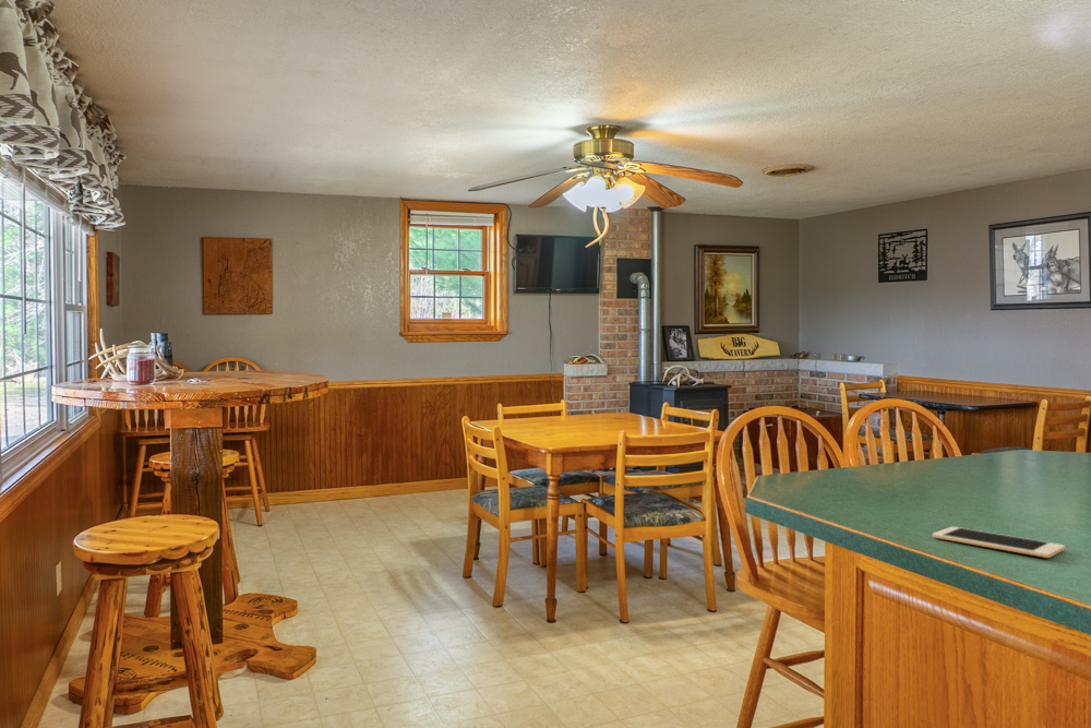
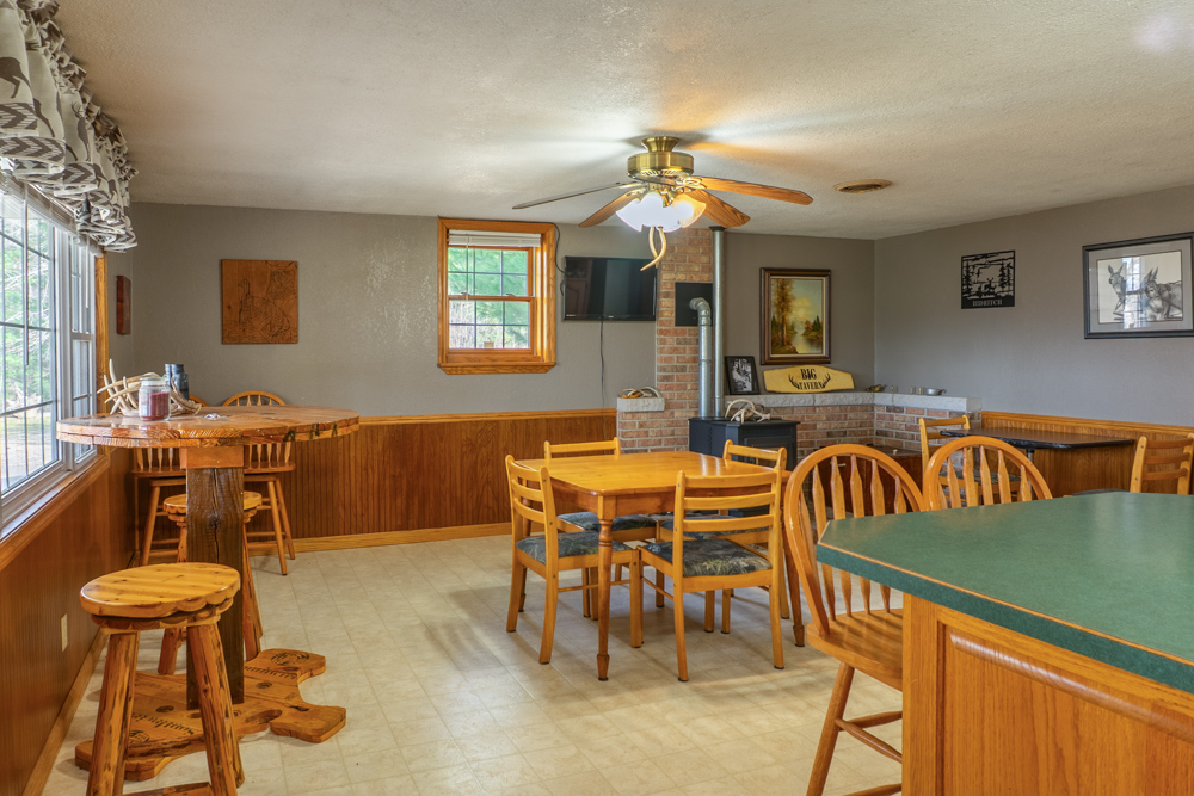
- cell phone (996, 540)
